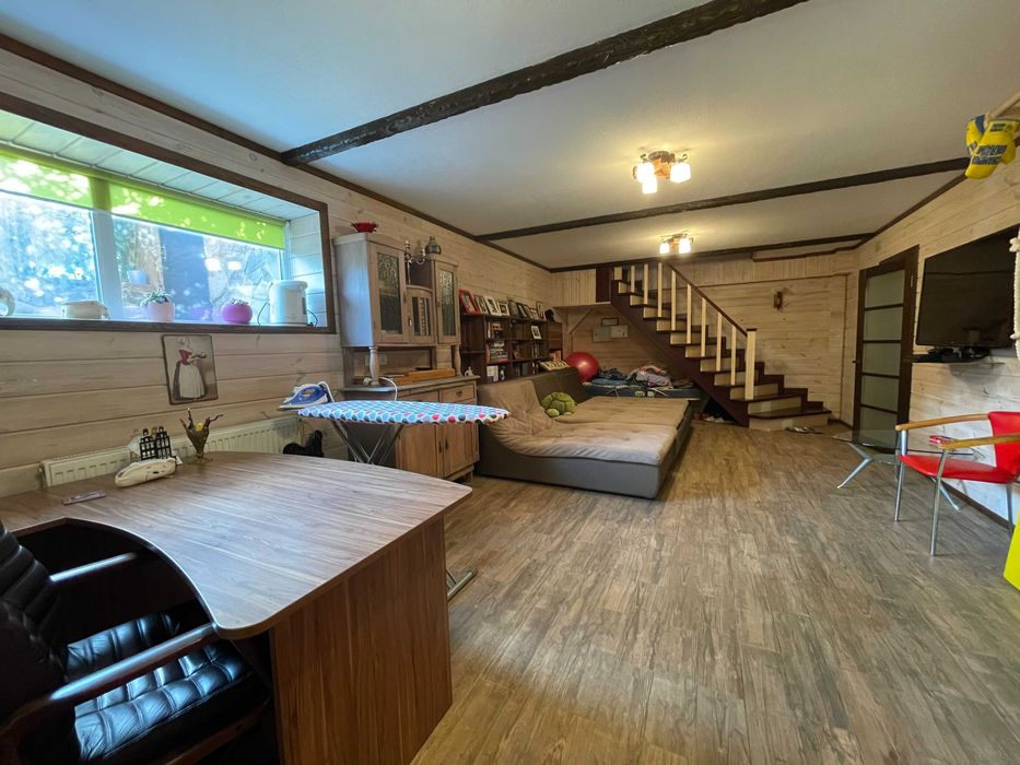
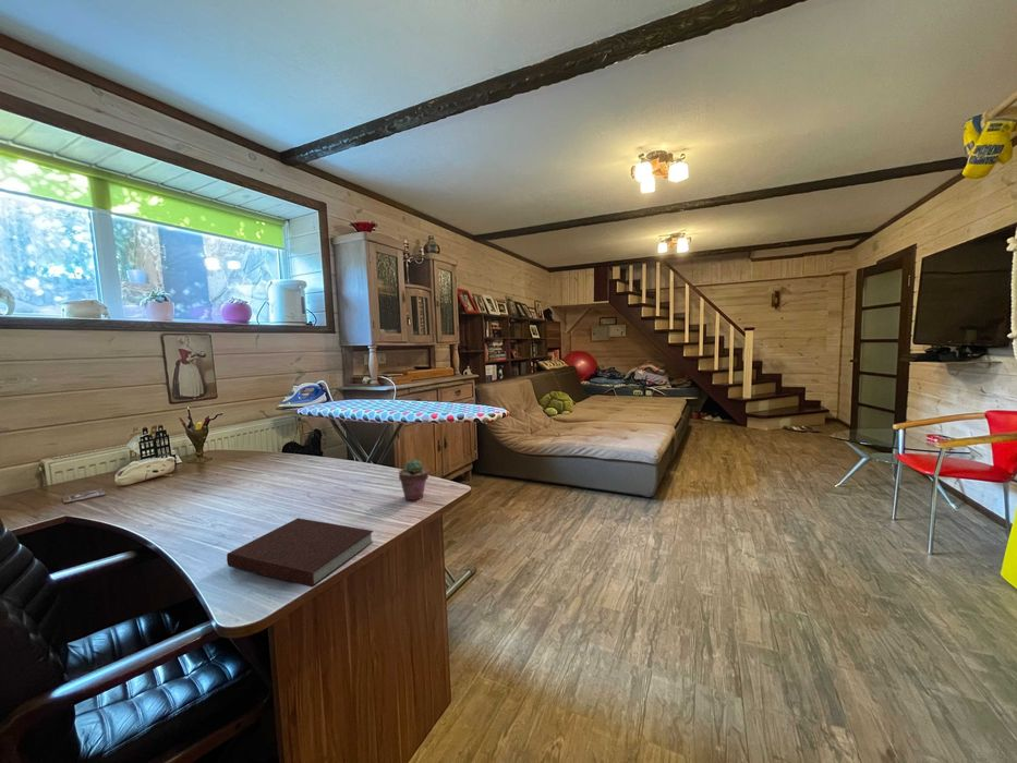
+ potted succulent (413, 477)
+ notebook (303, 547)
